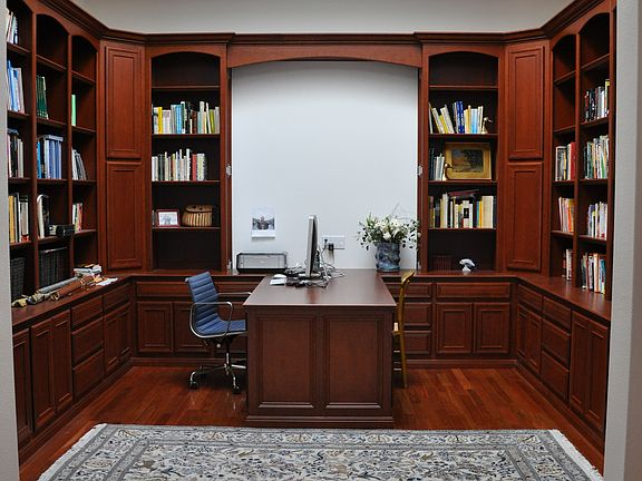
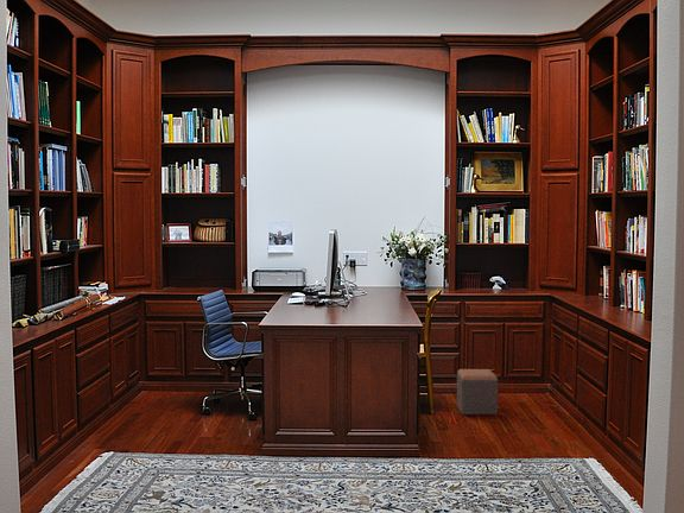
+ footstool (476, 391)
